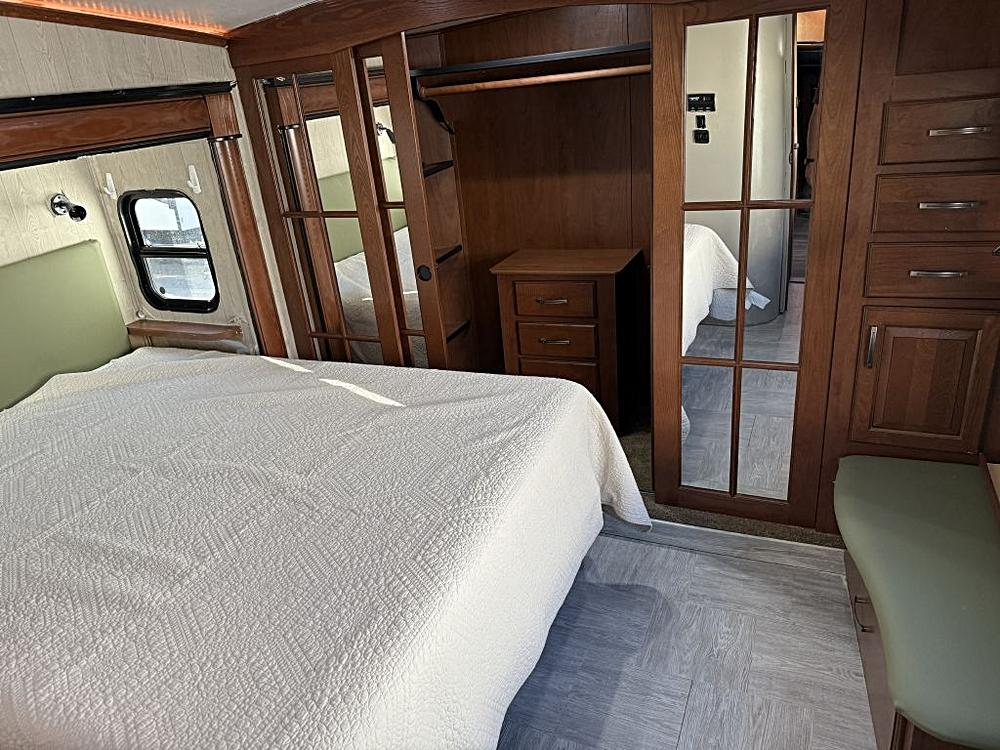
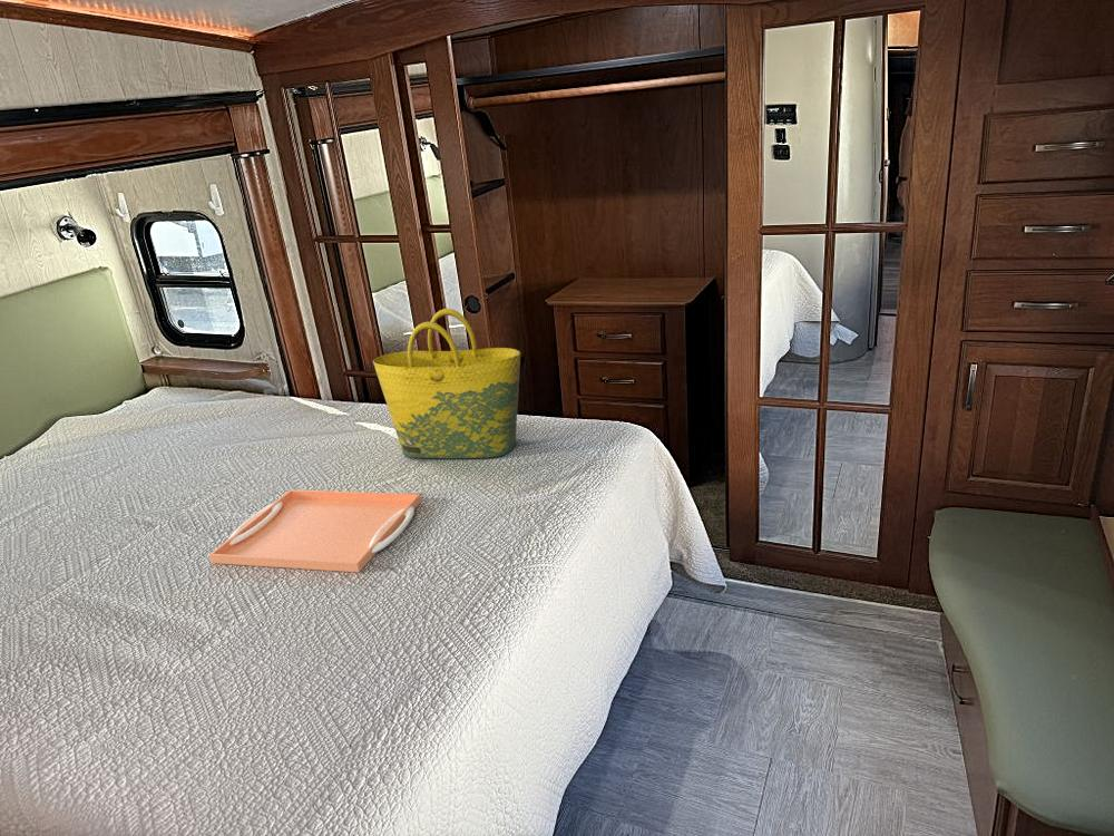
+ tote bag (448, 383)
+ serving tray (321, 526)
